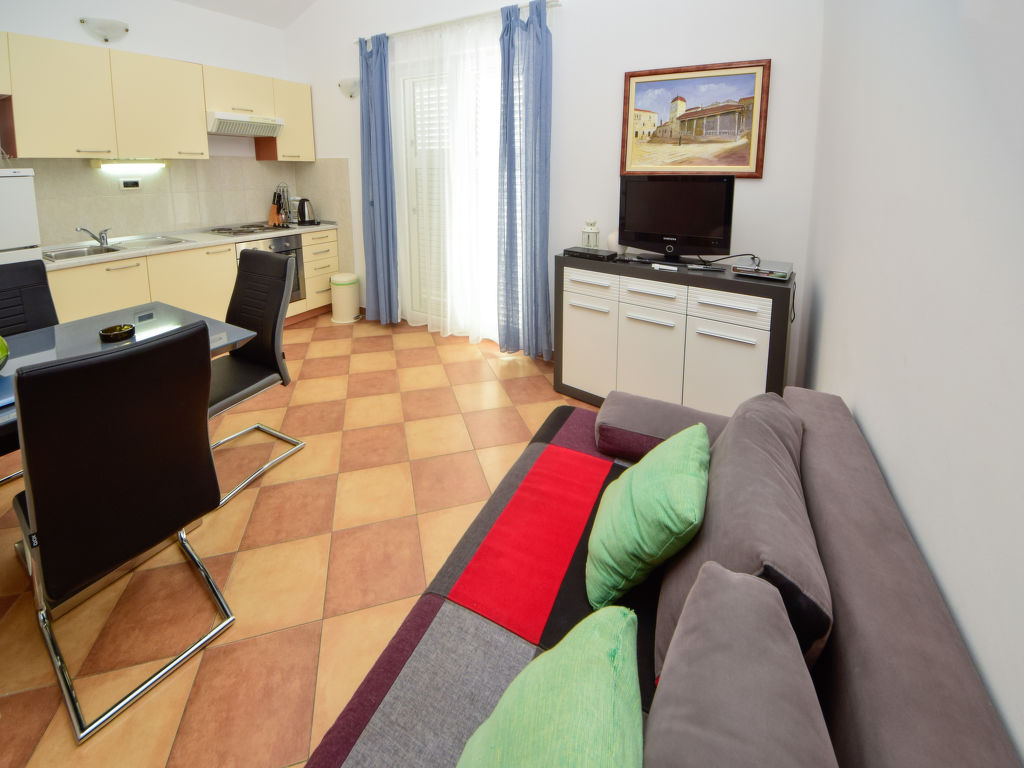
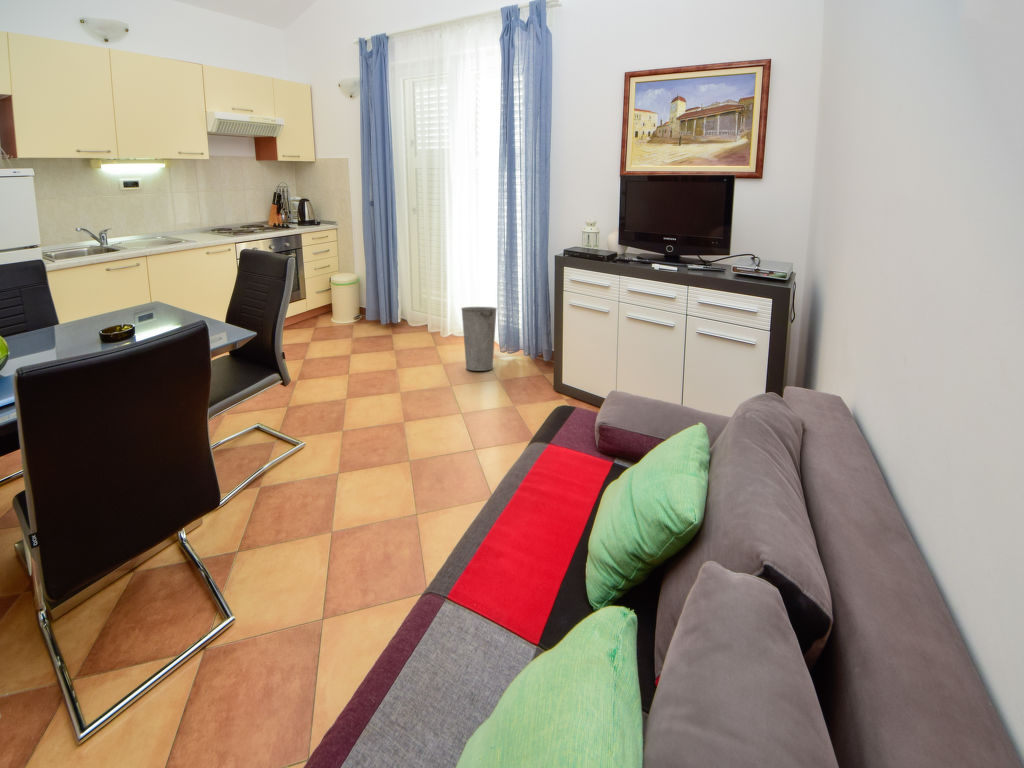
+ bucket (479, 338)
